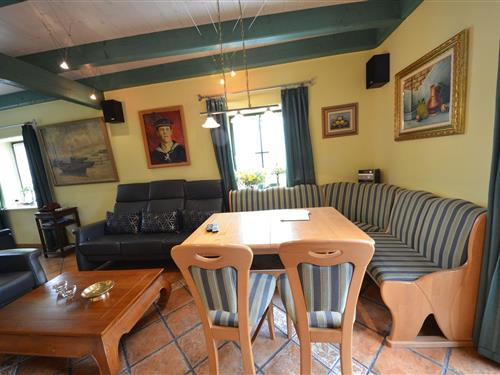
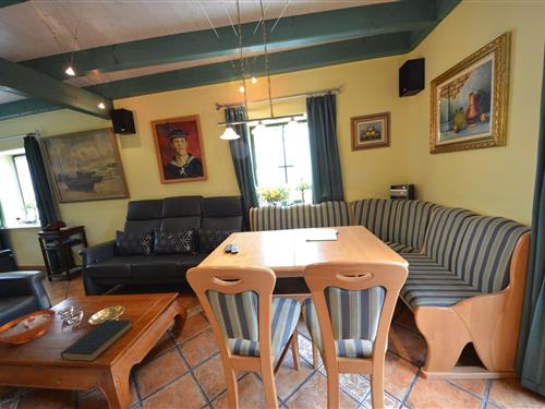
+ hardback book (99, 338)
+ decorative bowl (27, 328)
